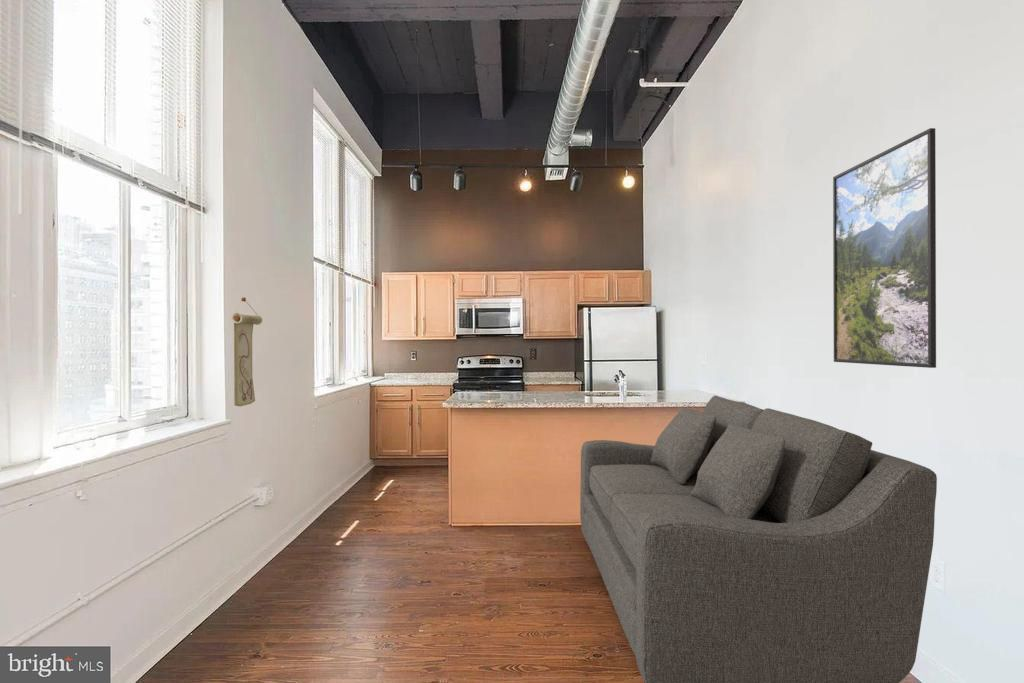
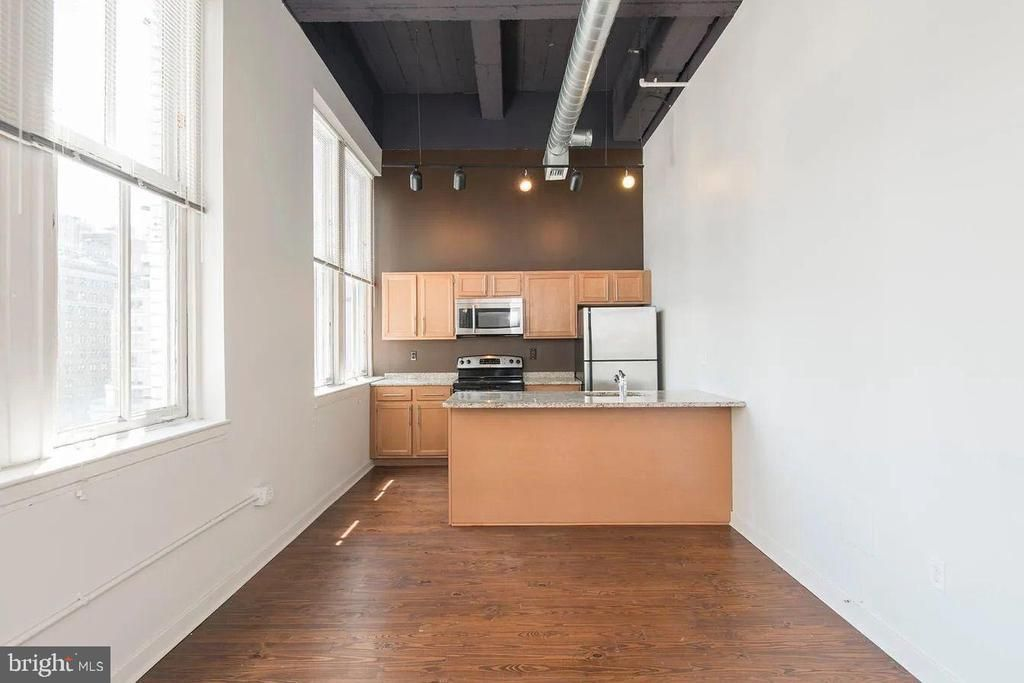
- wall scroll (247, 351)
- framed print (877, 260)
- sofa (706, 500)
